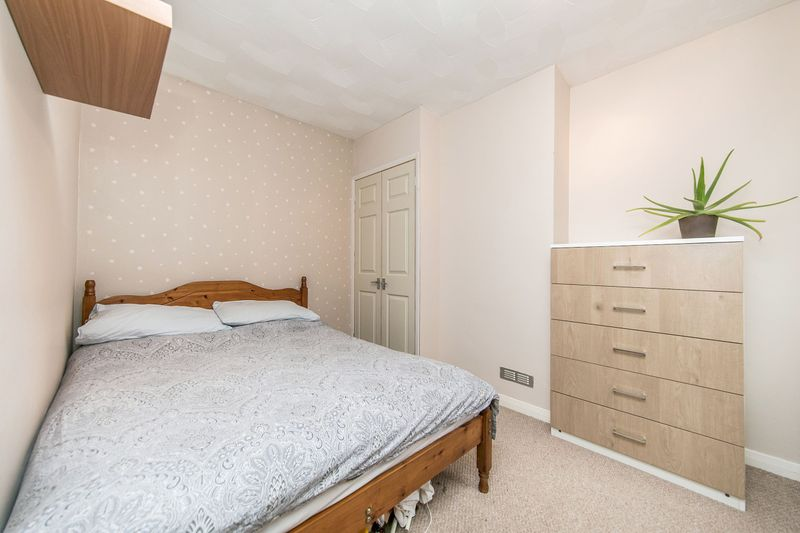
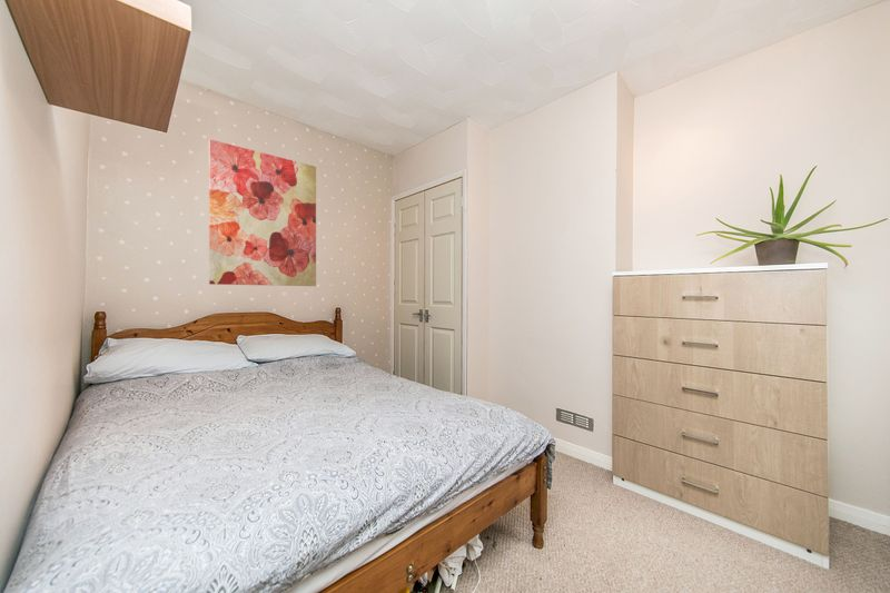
+ wall art (267, 219)
